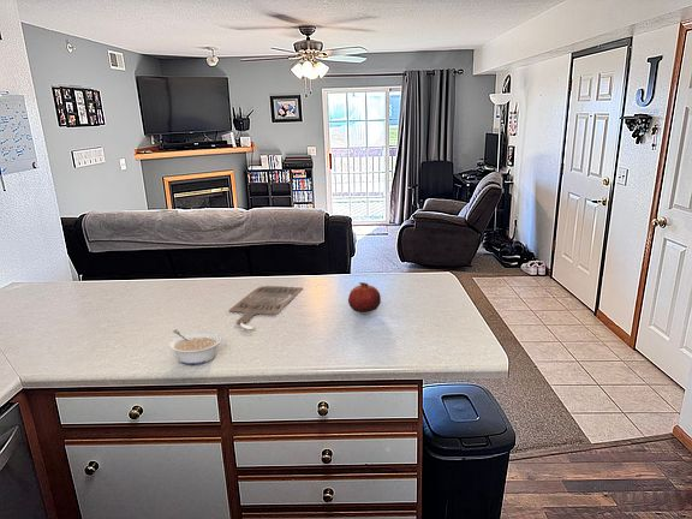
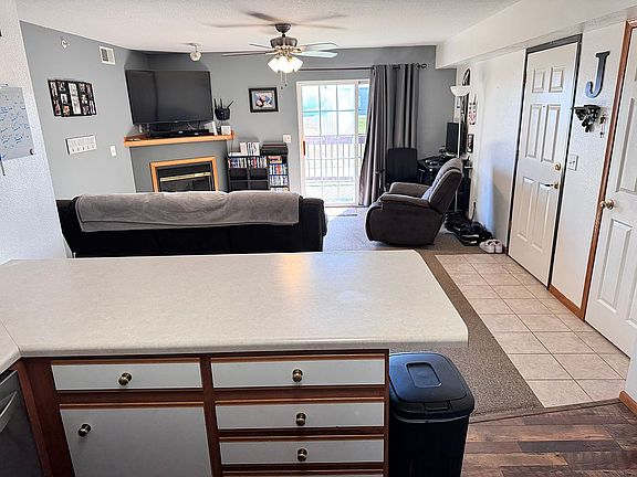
- legume (193, 347)
- fruit (364, 297)
- home sign (260, 304)
